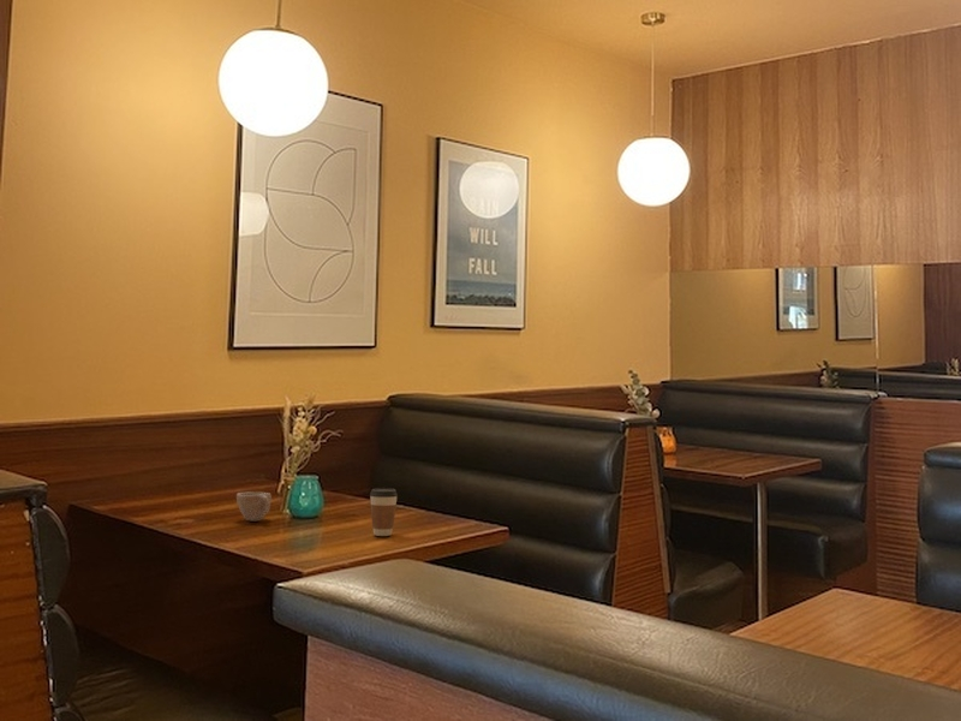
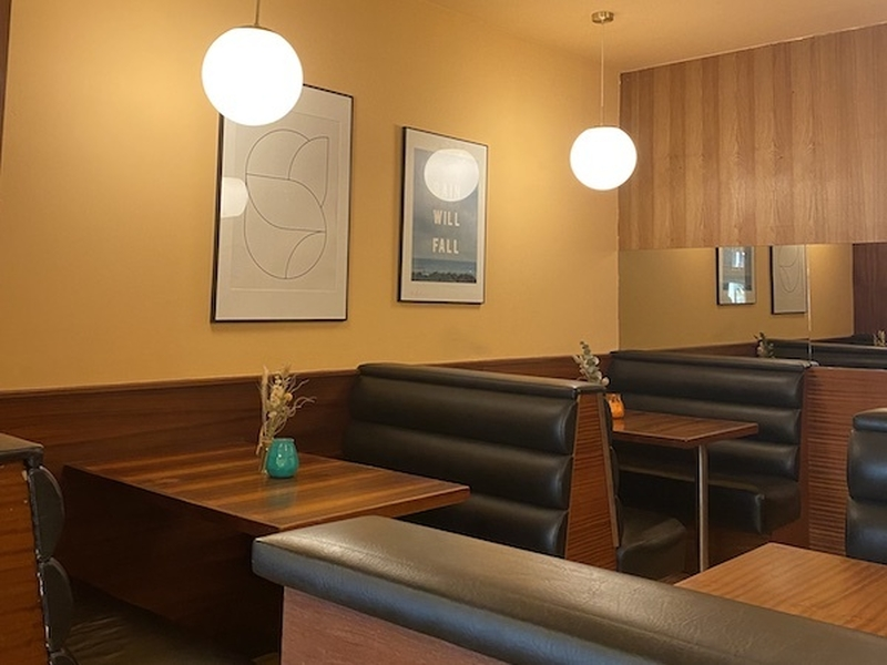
- cup (256, 506)
- coffee cup (383, 512)
